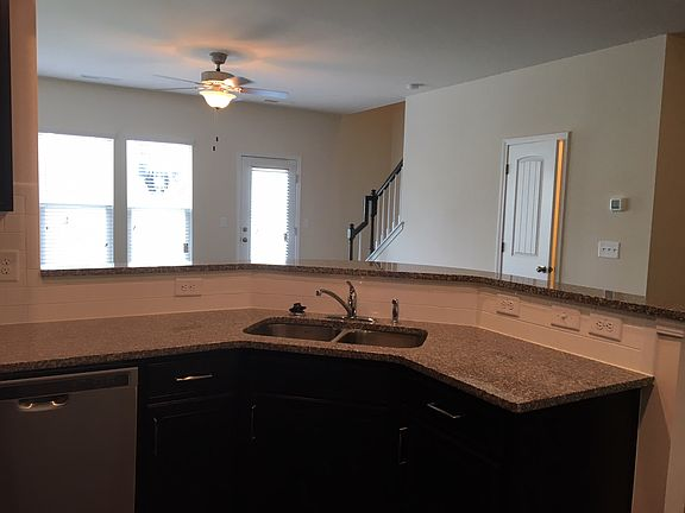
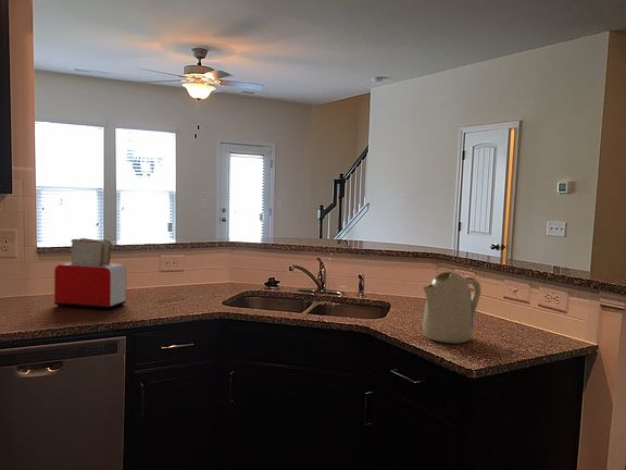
+ toaster (88, 272)
+ kettle (451, 305)
